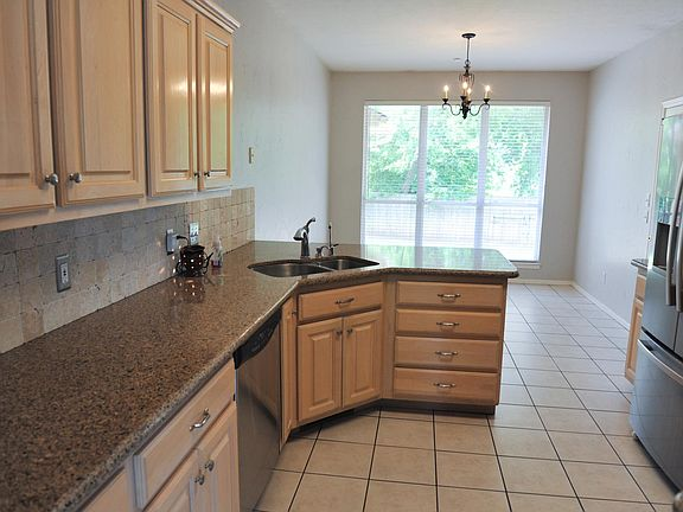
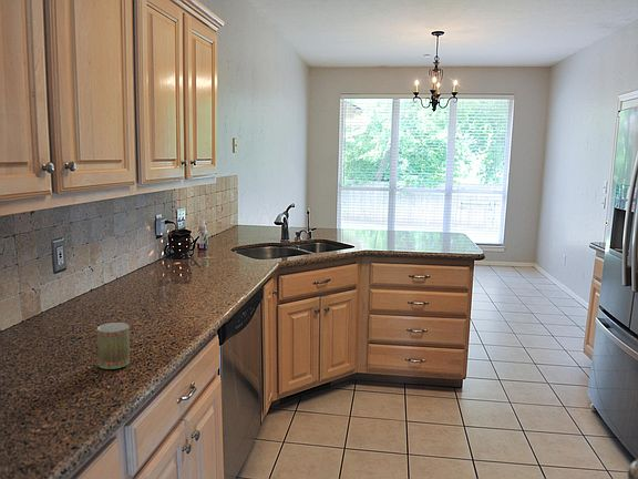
+ mug (115, 343)
